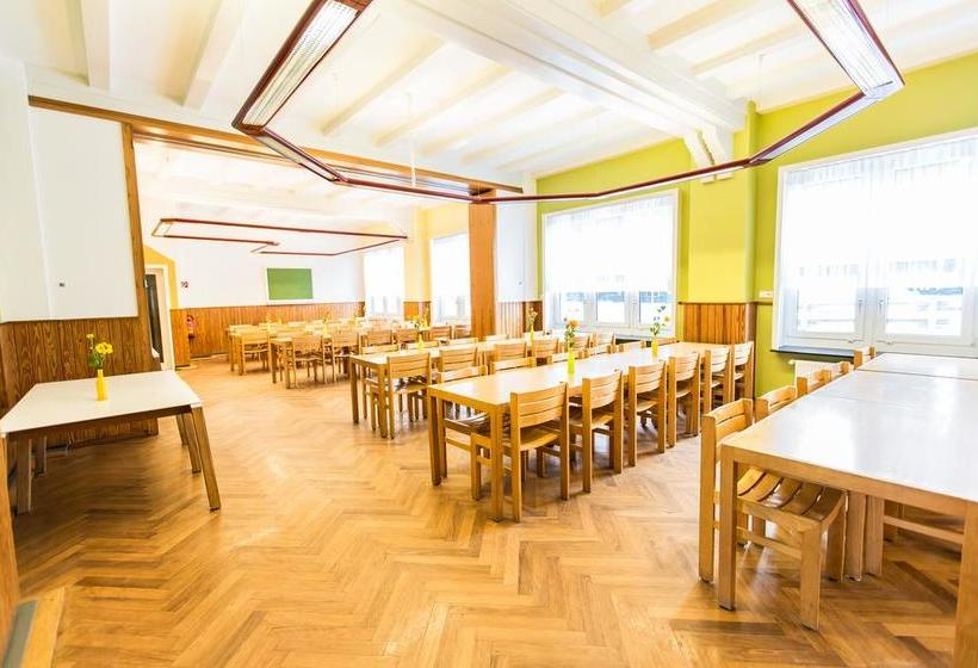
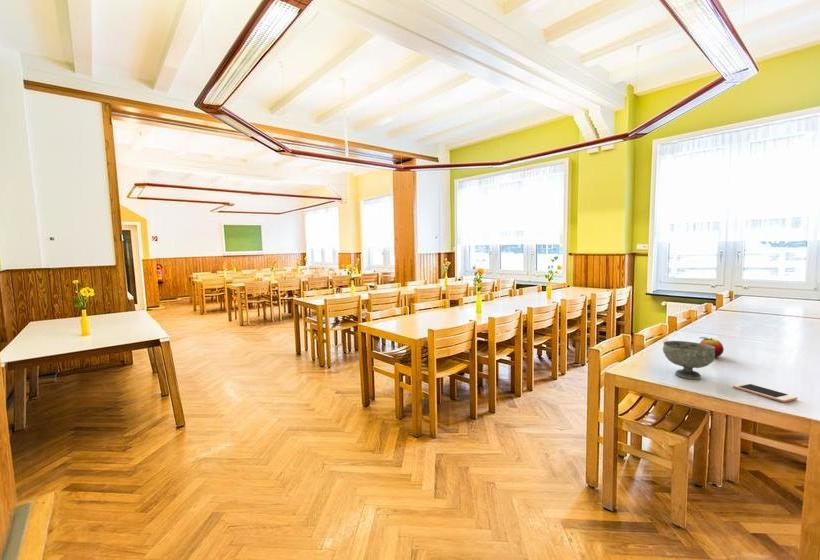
+ cell phone (763, 391)
+ bowl (687, 359)
+ fruit (710, 345)
